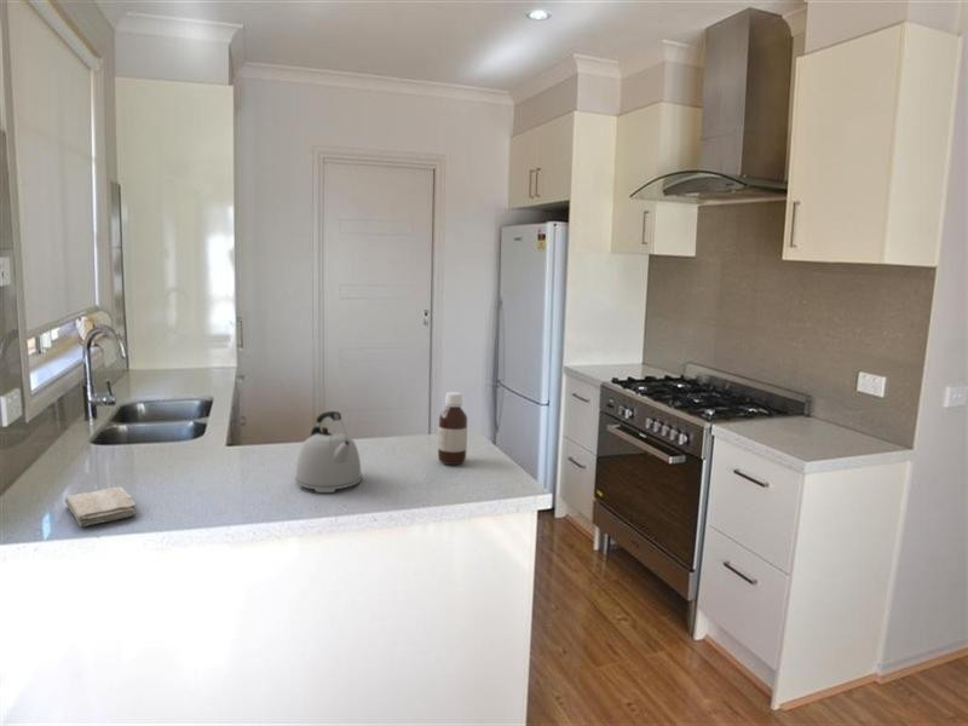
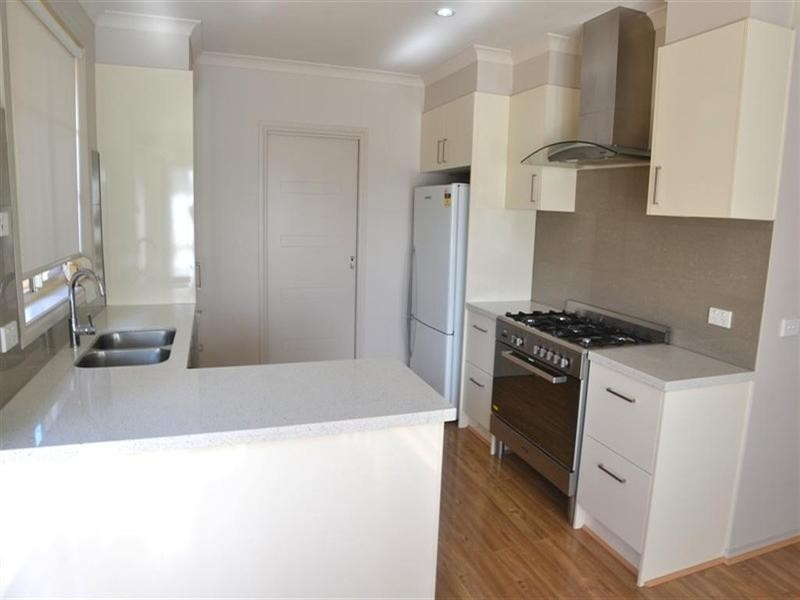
- bottle (453, 427)
- kettle (329, 445)
- washcloth (100, 503)
